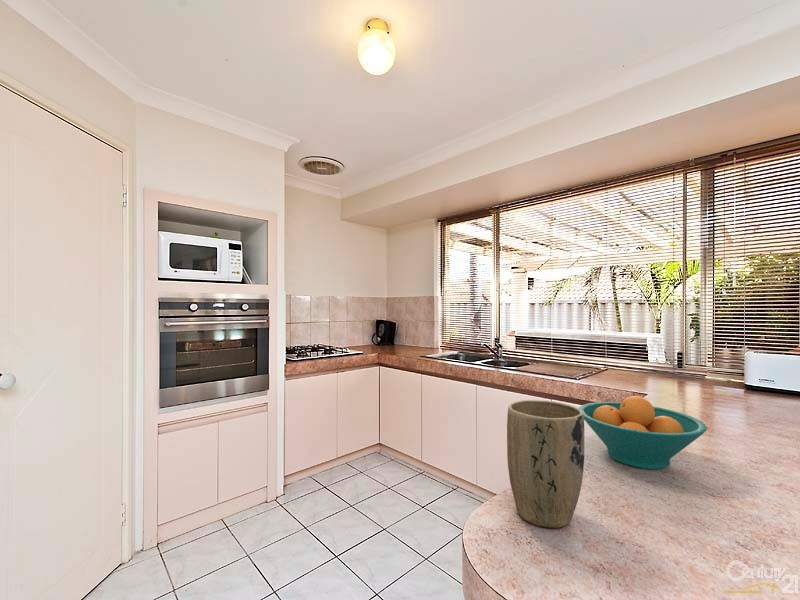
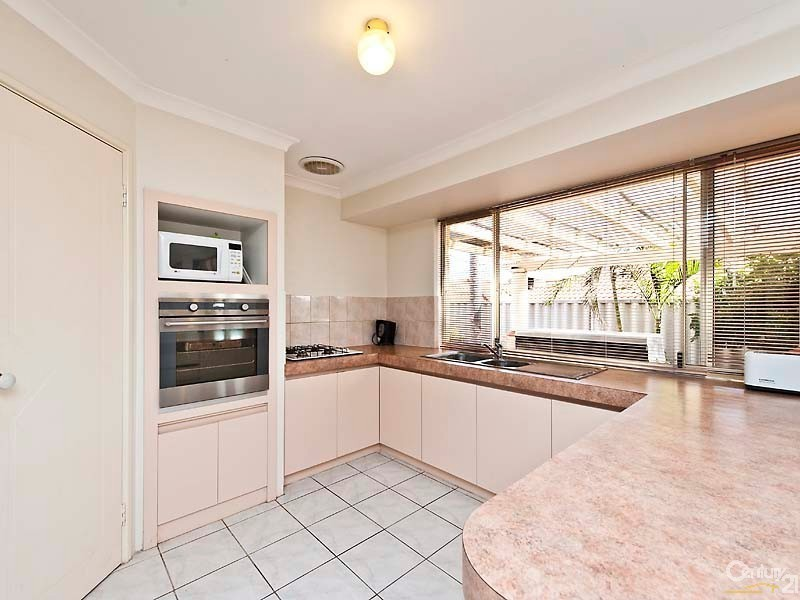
- fruit bowl (637, 427)
- plant pot (544, 461)
